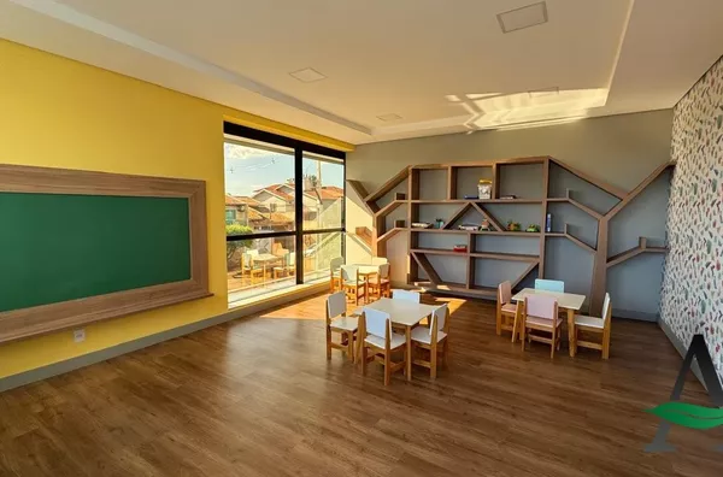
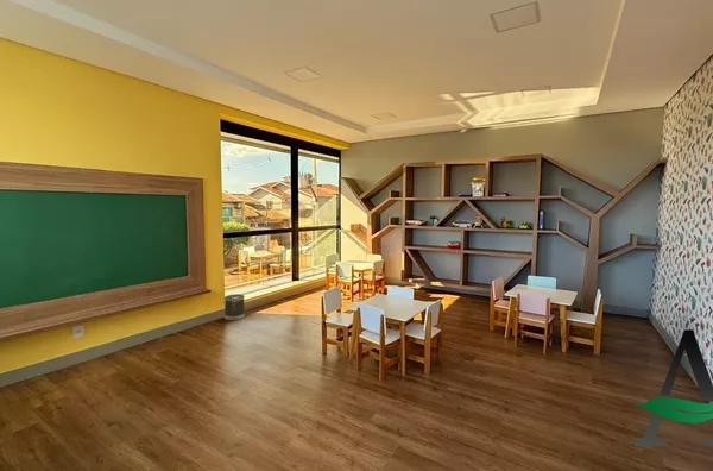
+ wastebasket (234, 307)
